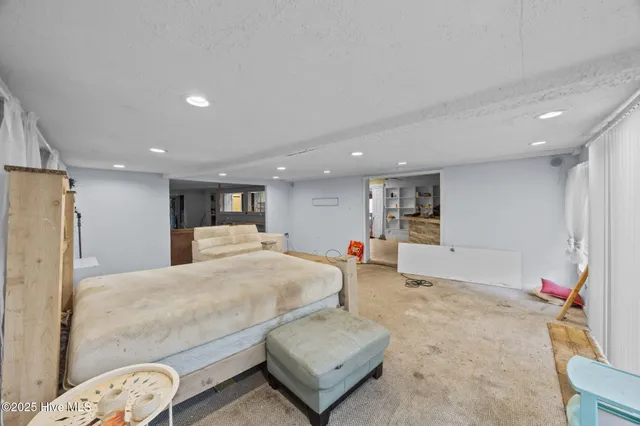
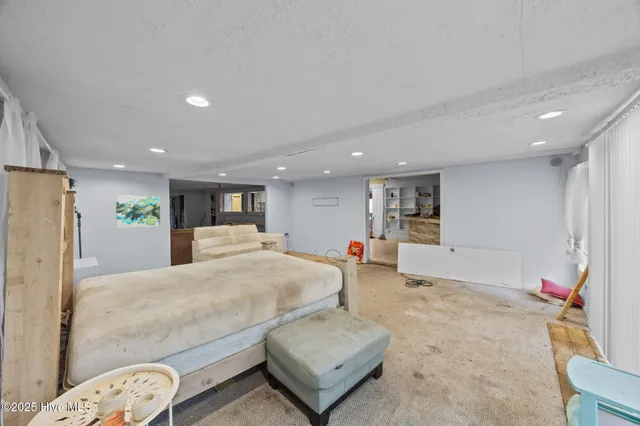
+ wall art (139, 211)
